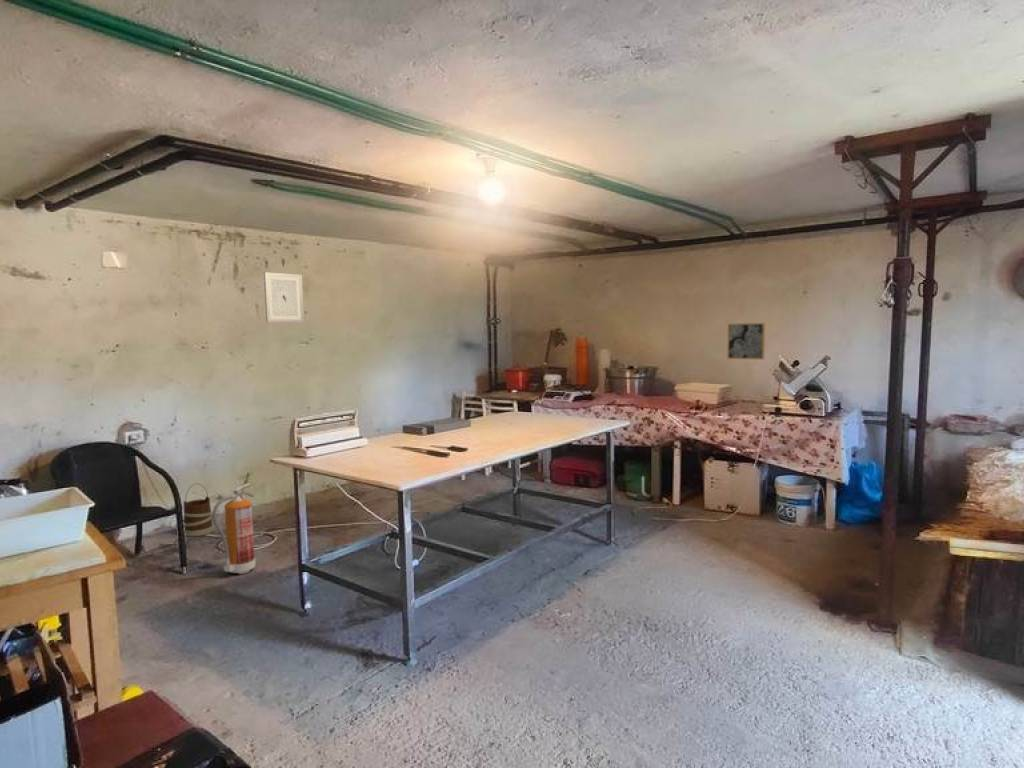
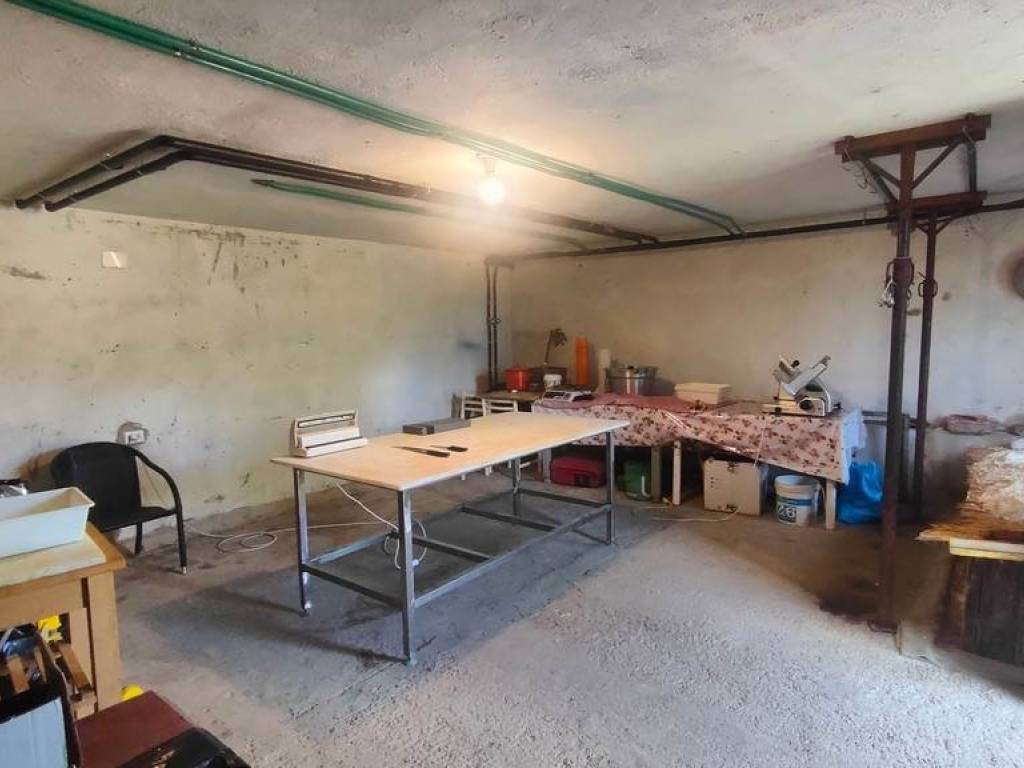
- wall art (284, 298)
- wooden bucket (197, 507)
- wall art (745, 341)
- fire extinguisher (235, 530)
